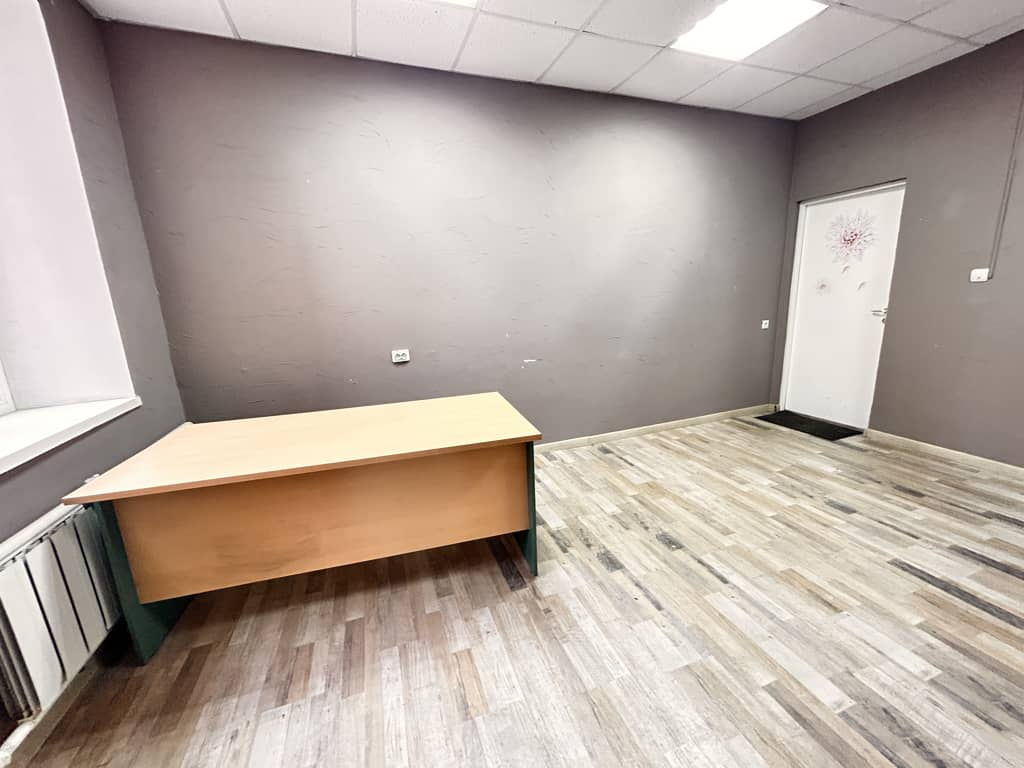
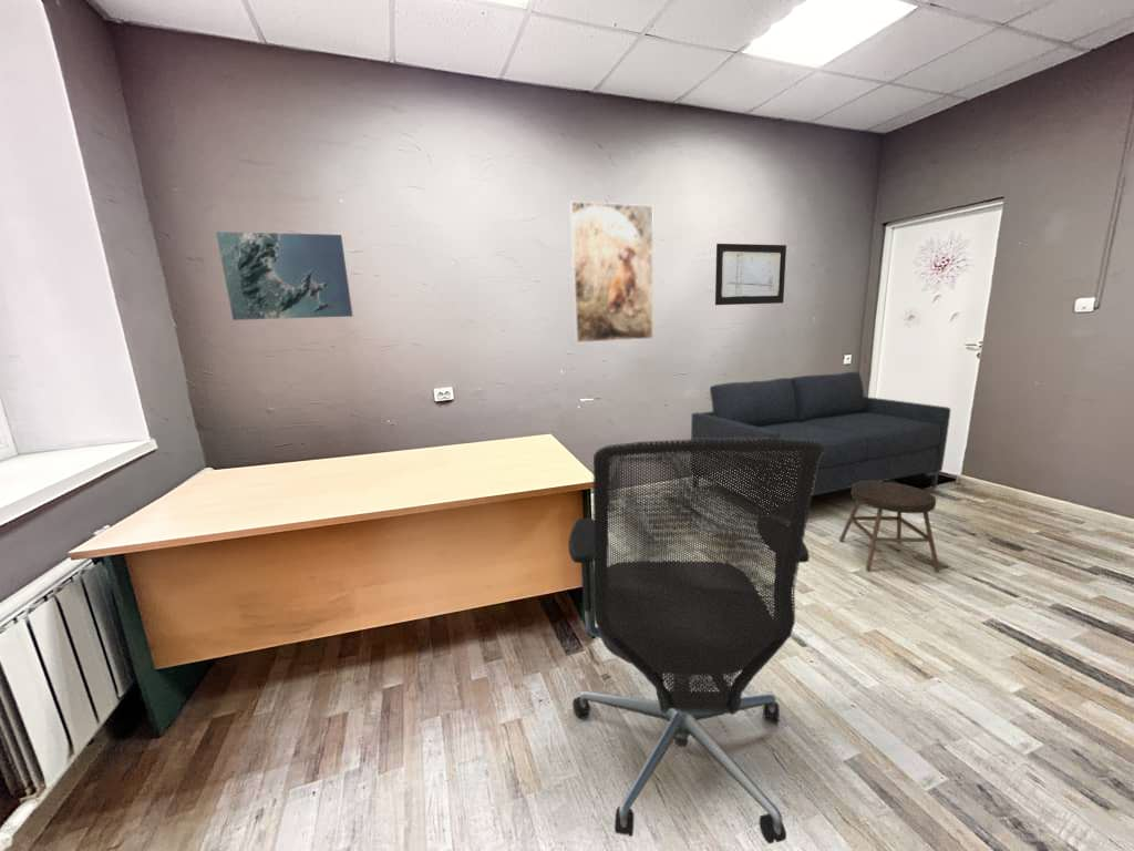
+ stool (888, 520)
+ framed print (614, 274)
+ wall art (751, 274)
+ office chair (679, 586)
+ sofa (815, 434)
+ map (287, 276)
